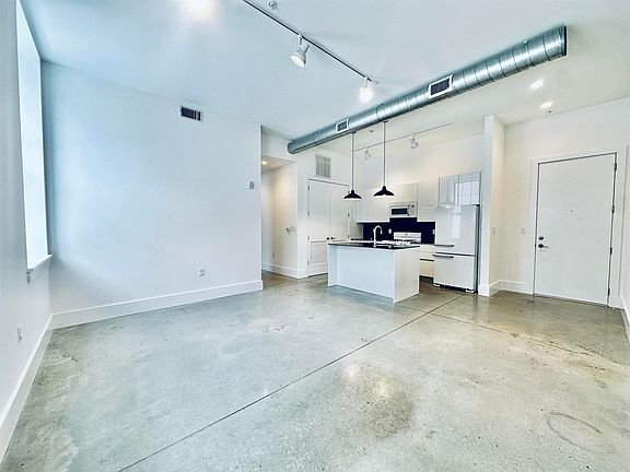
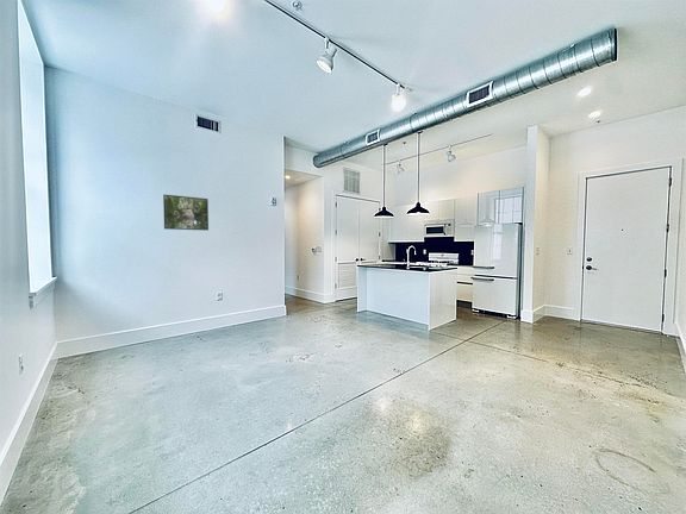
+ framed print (186, 213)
